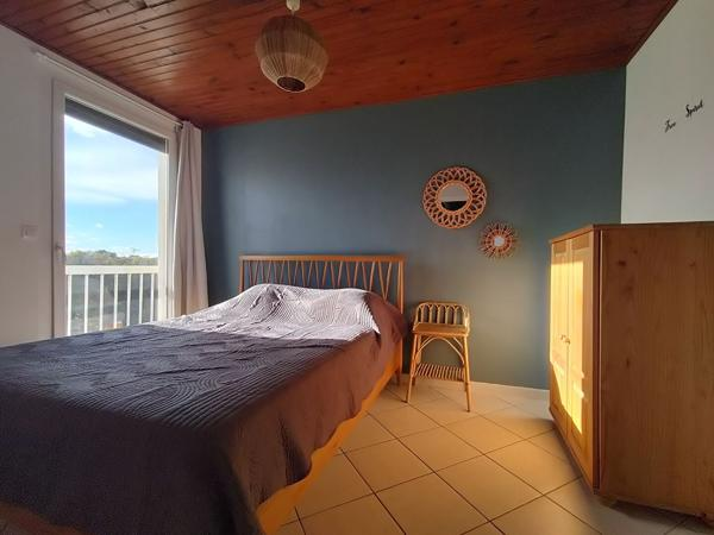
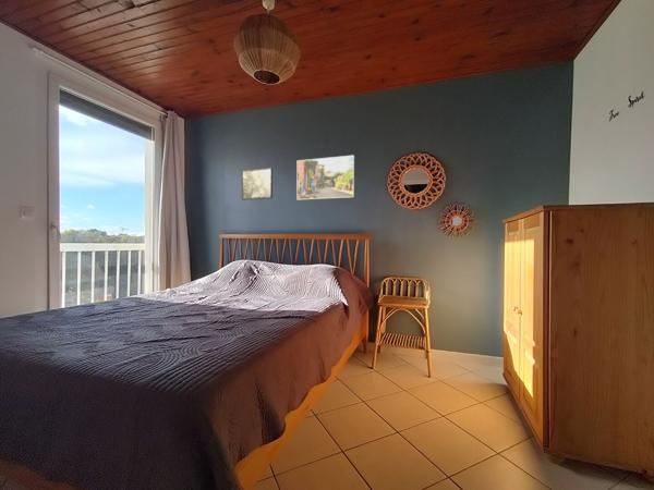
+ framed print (256, 184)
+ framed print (324, 177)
